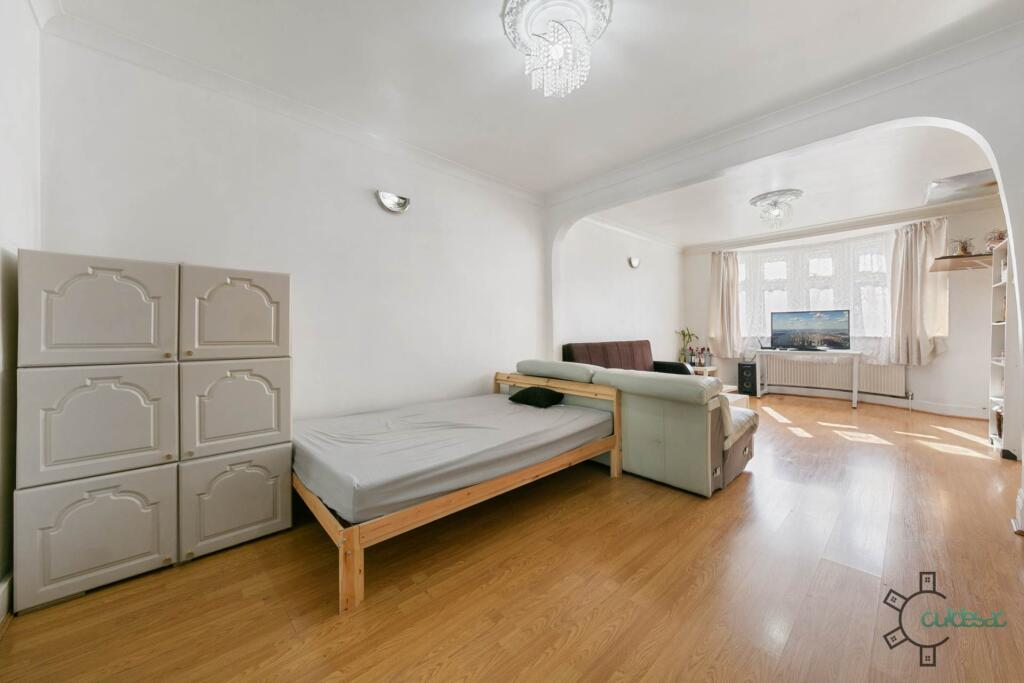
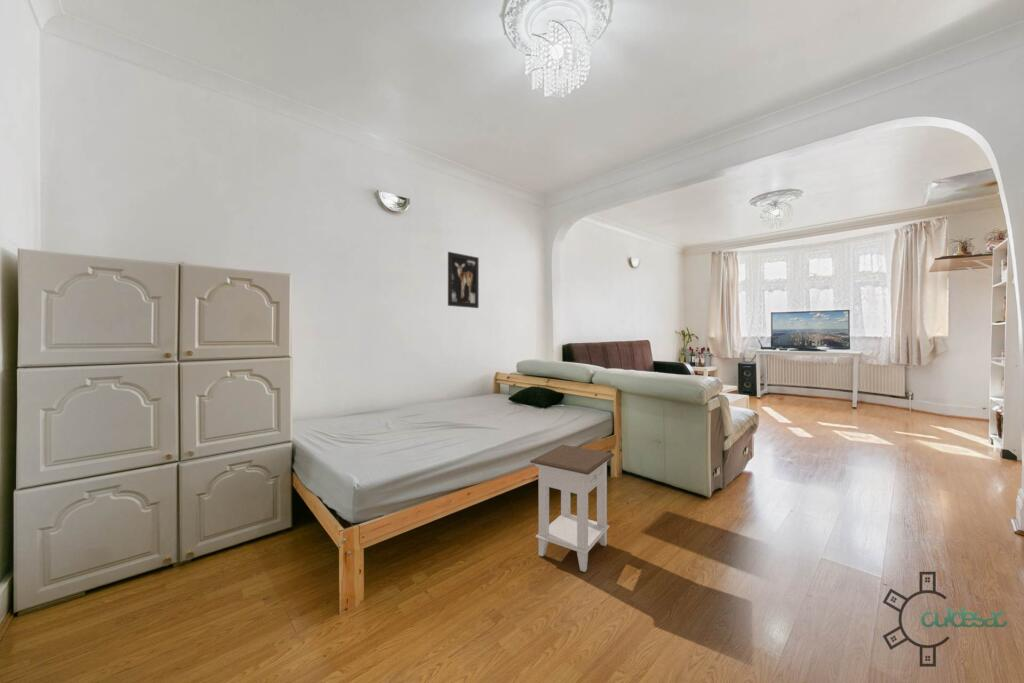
+ nightstand (577, 502)
+ wall art (463, 280)
